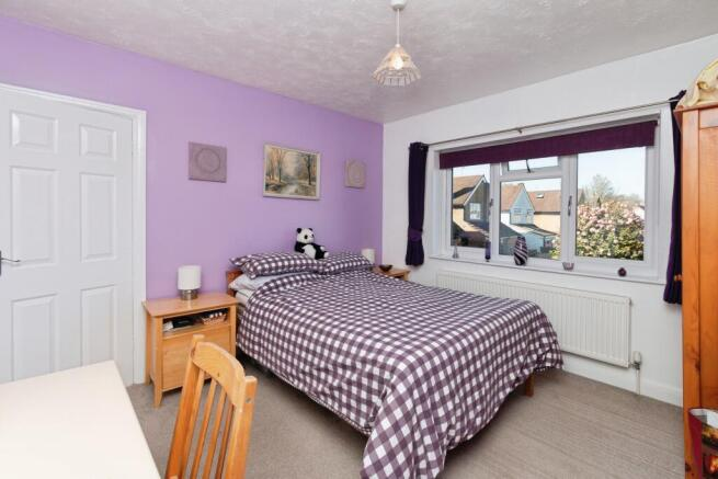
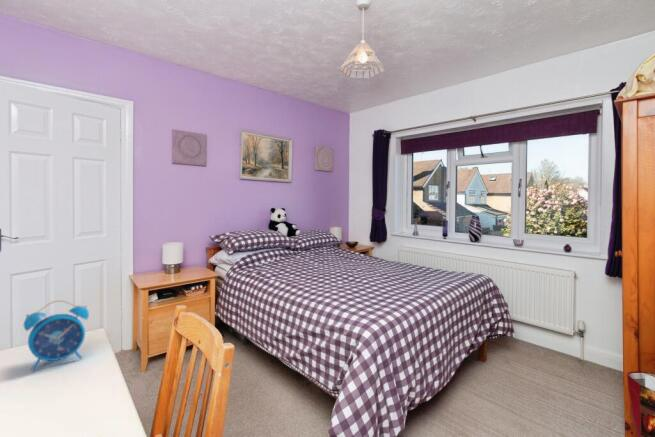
+ alarm clock (58, 331)
